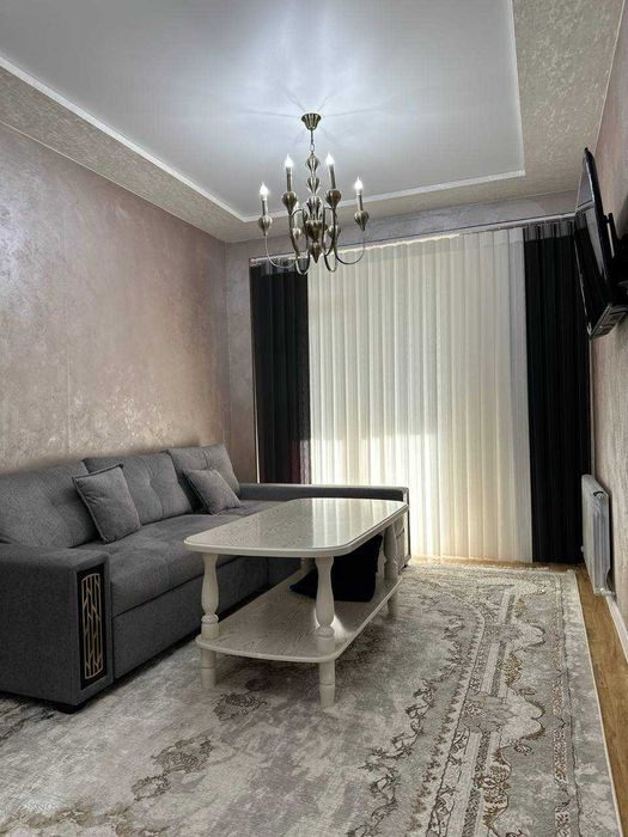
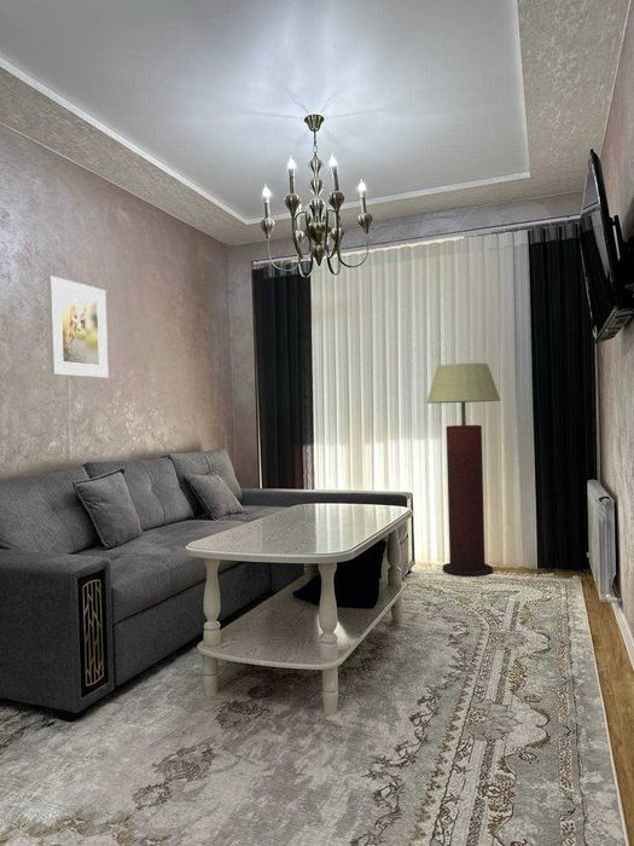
+ floor lamp (465, 468)
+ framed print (80, 329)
